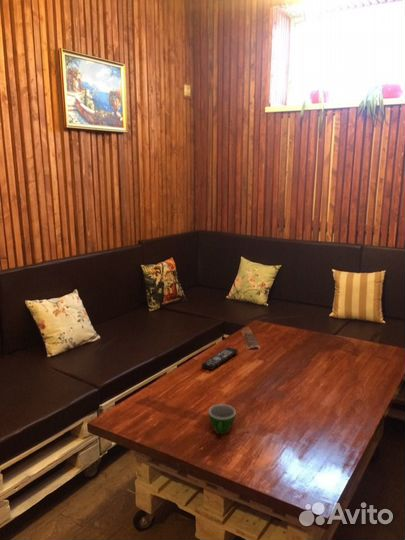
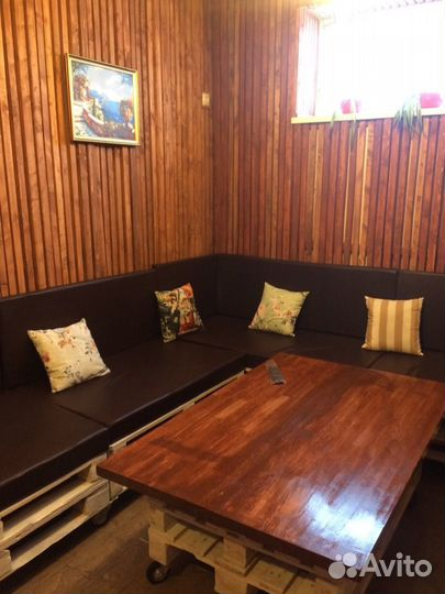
- remote control (220, 358)
- teacup (221, 422)
